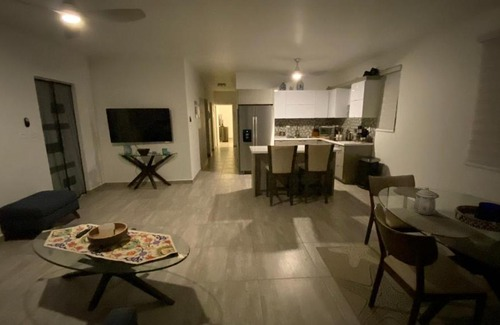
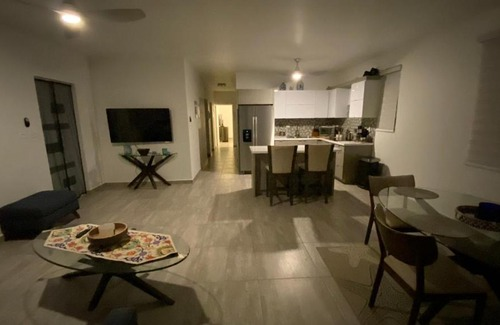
- teapot (425, 200)
